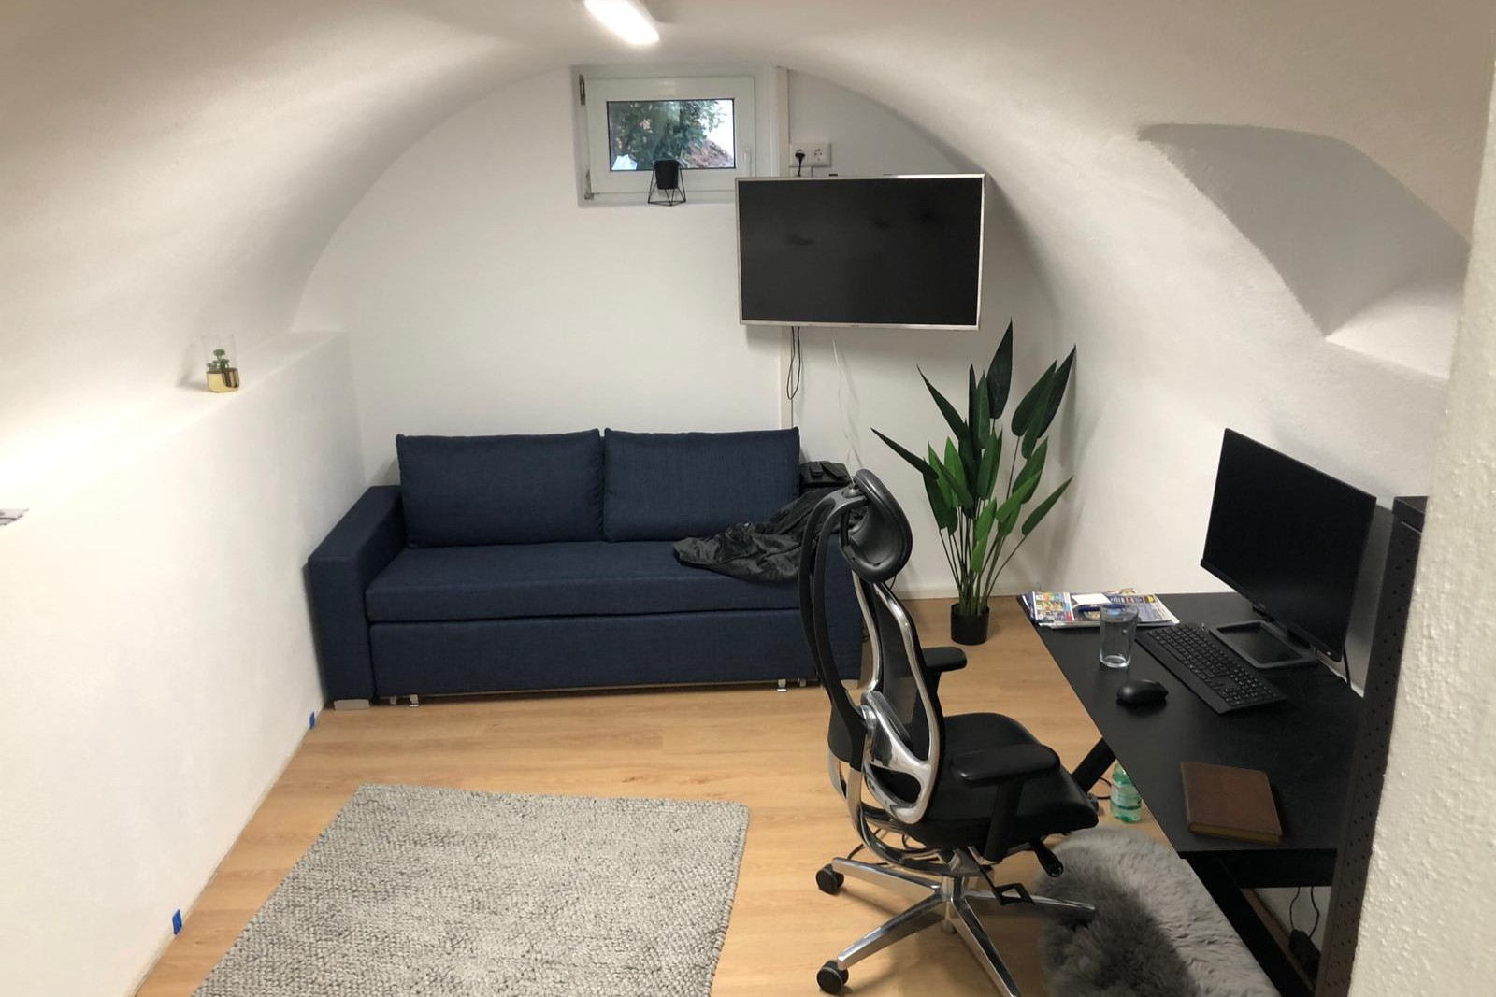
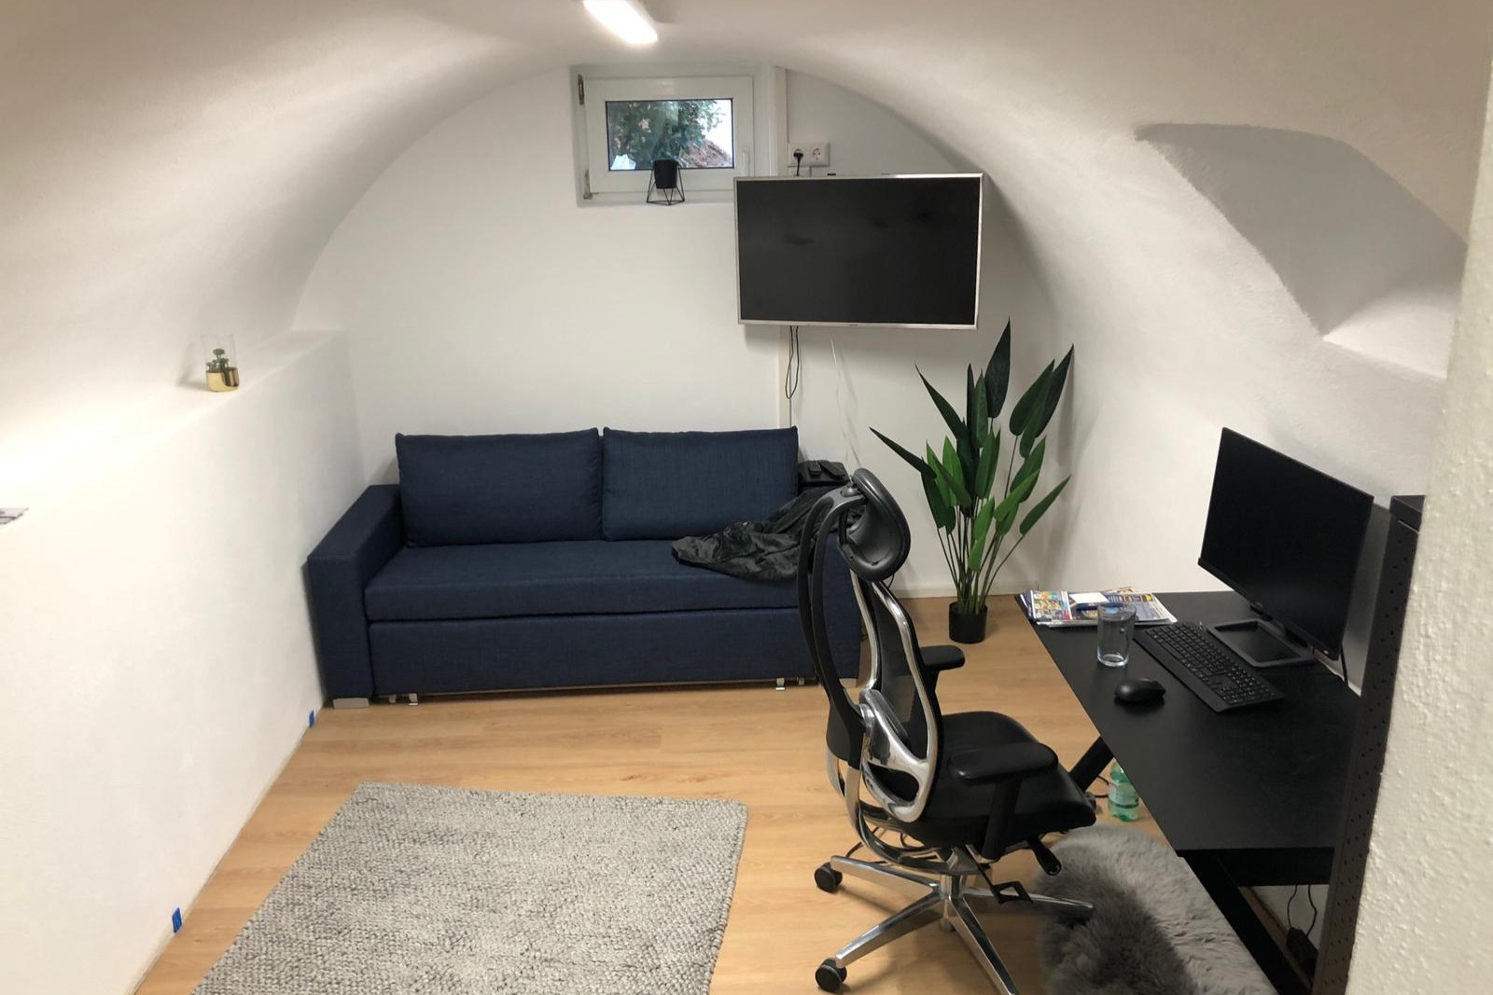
- notebook (1228, 801)
